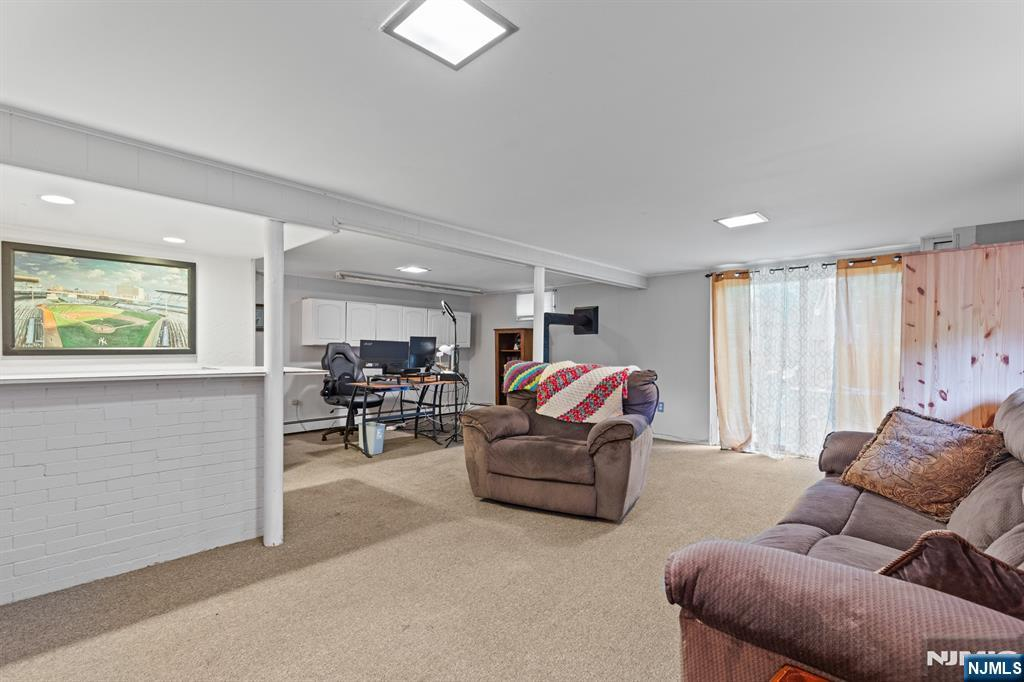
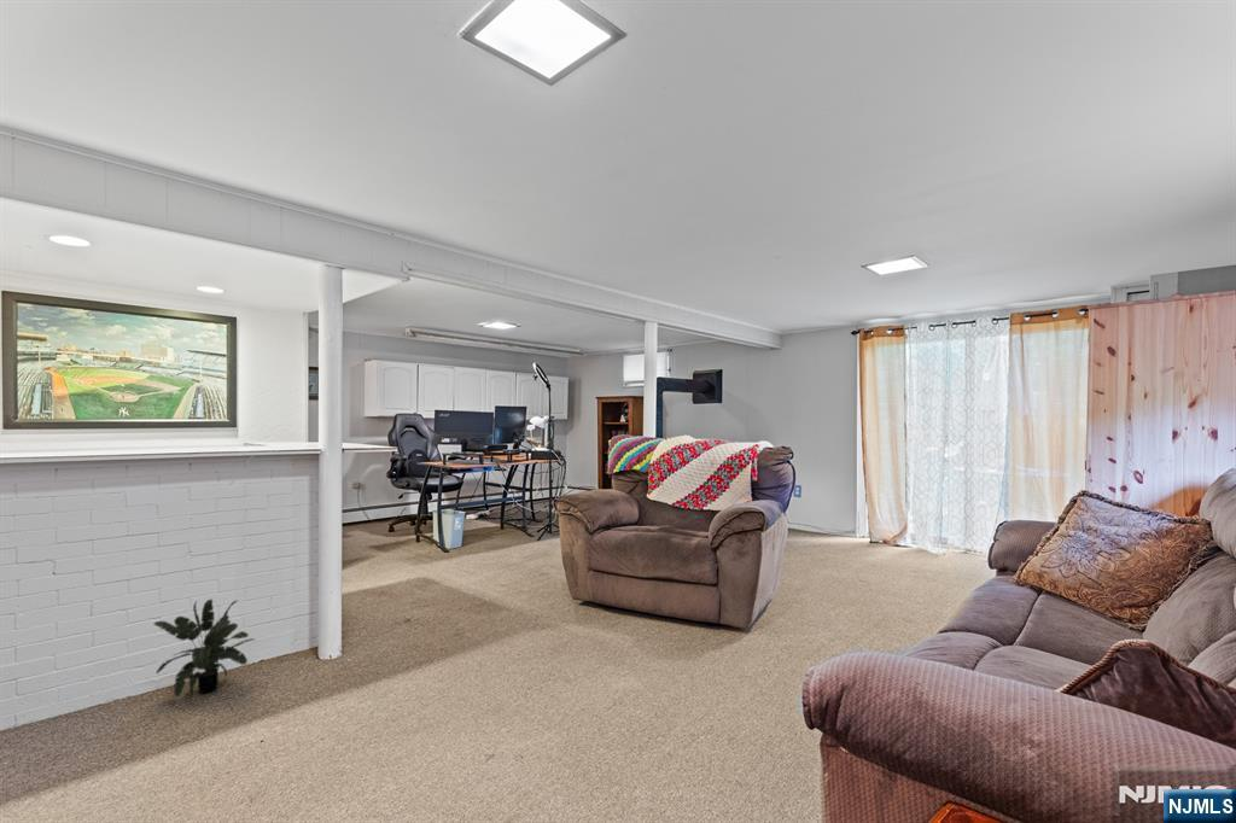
+ potted plant (208, 647)
